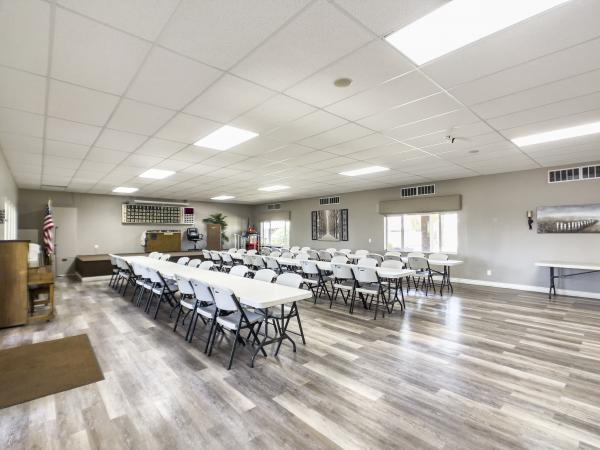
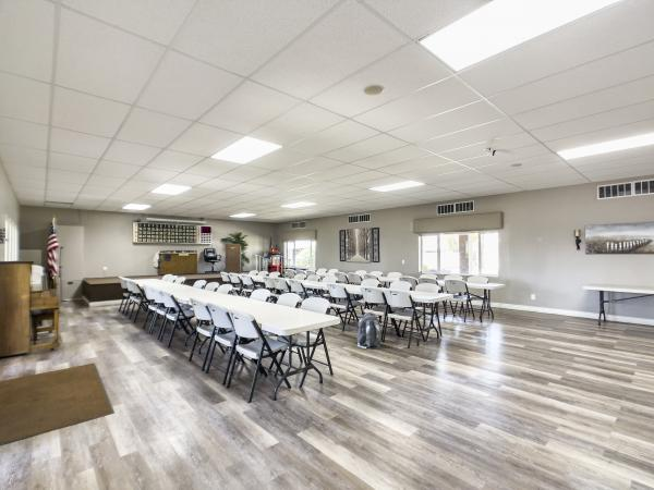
+ backpack (368, 328)
